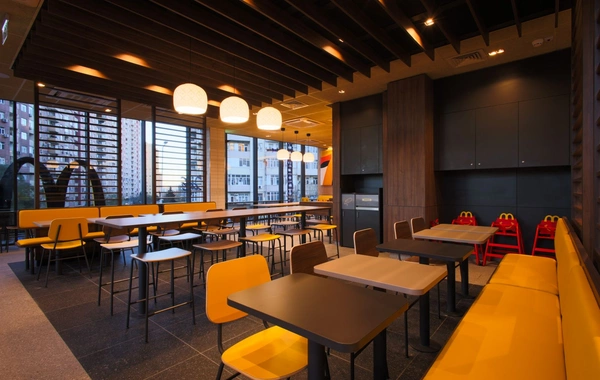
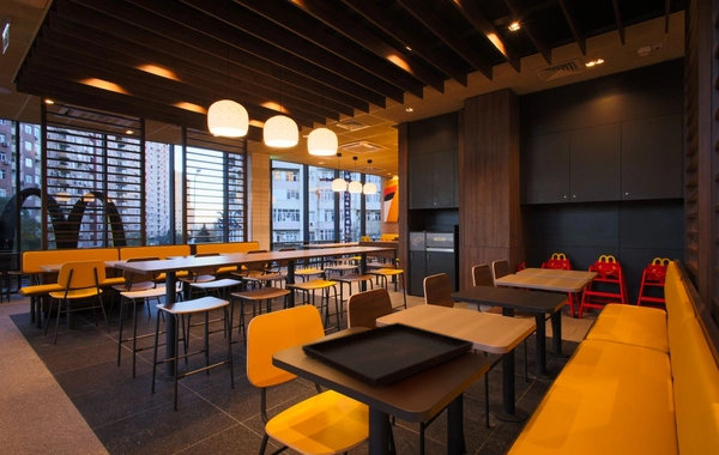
+ serving tray (388, 348)
